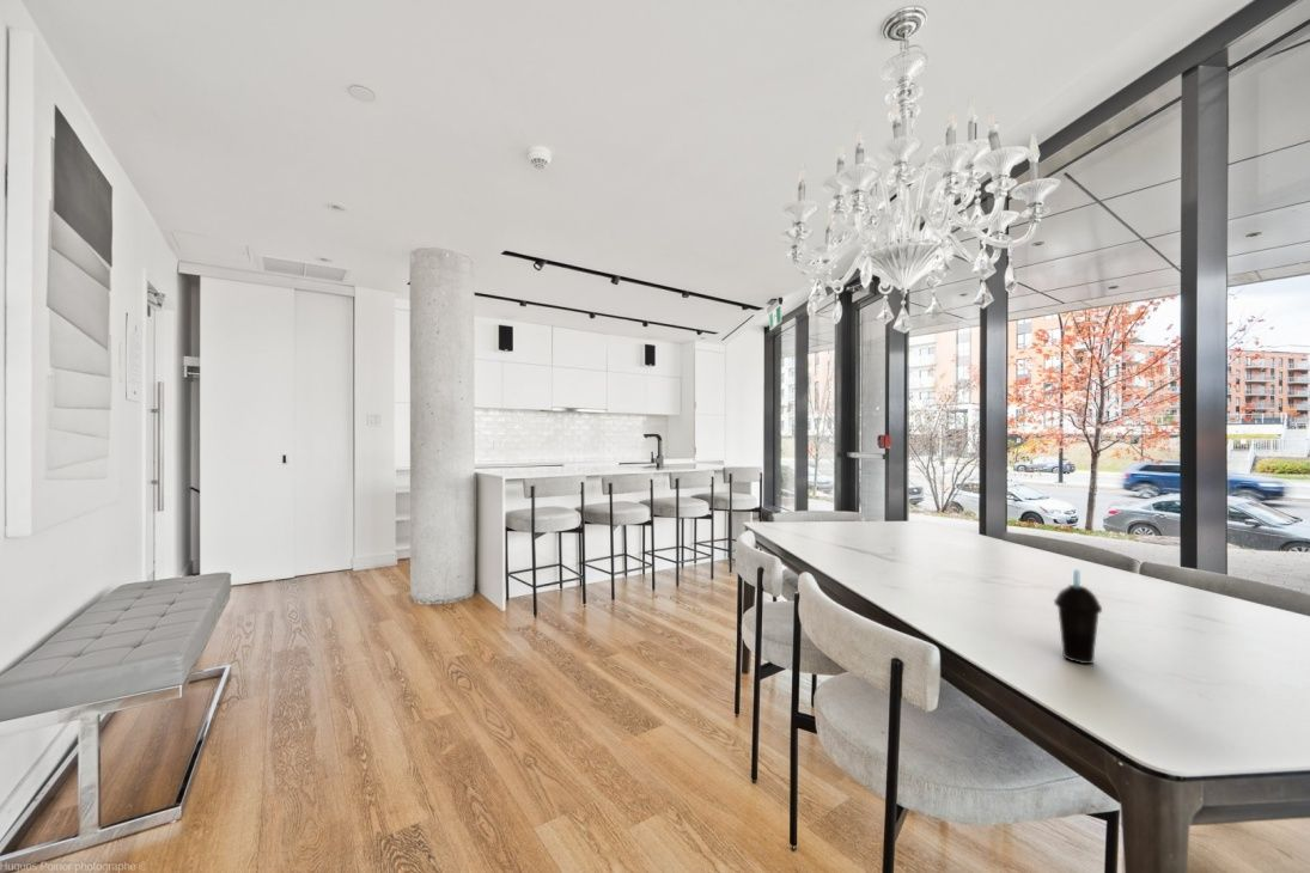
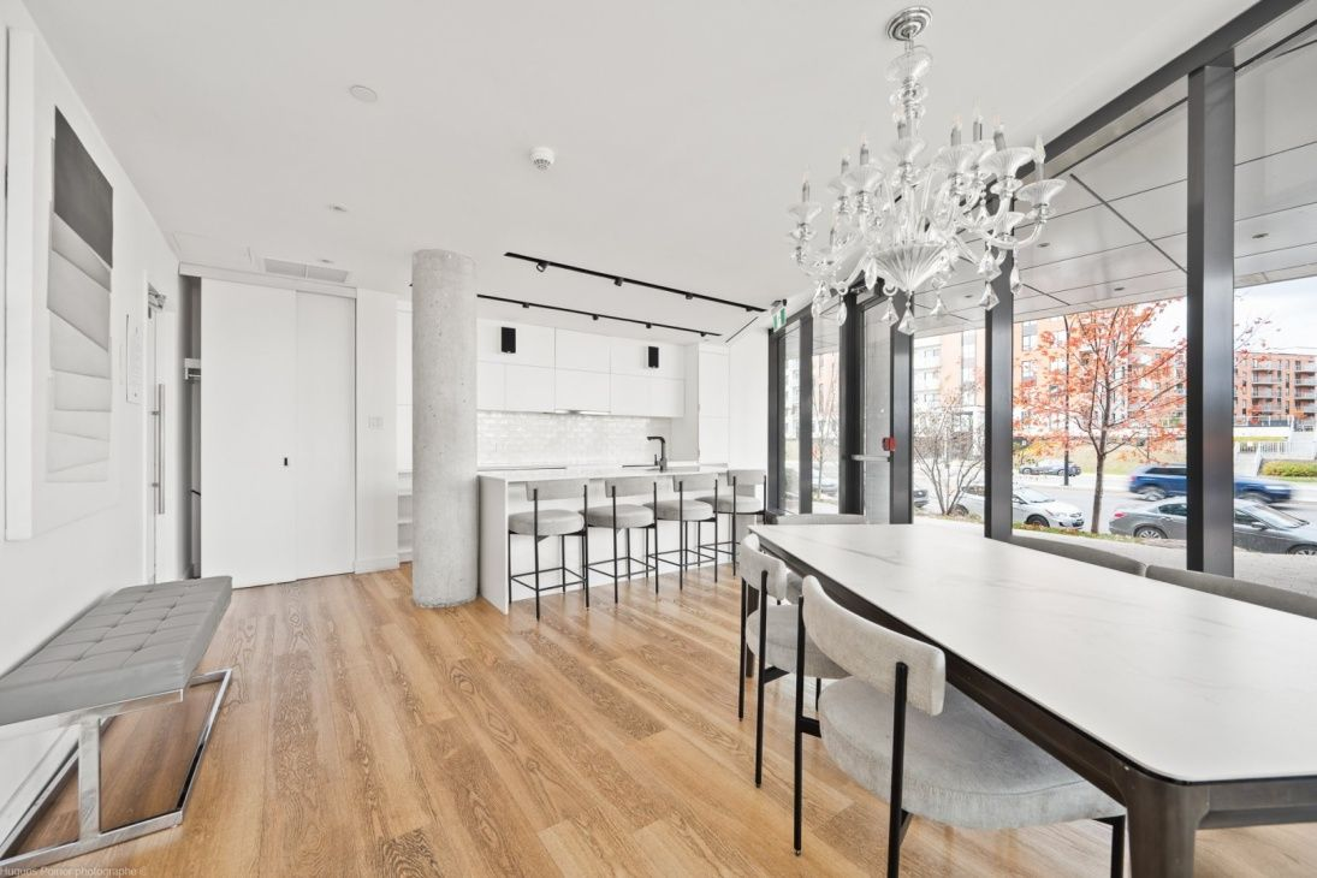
- cup (1077, 613)
